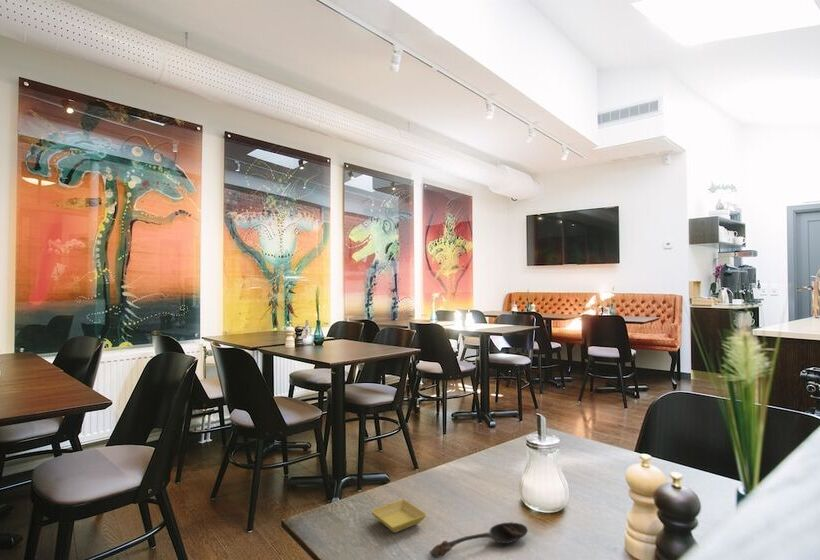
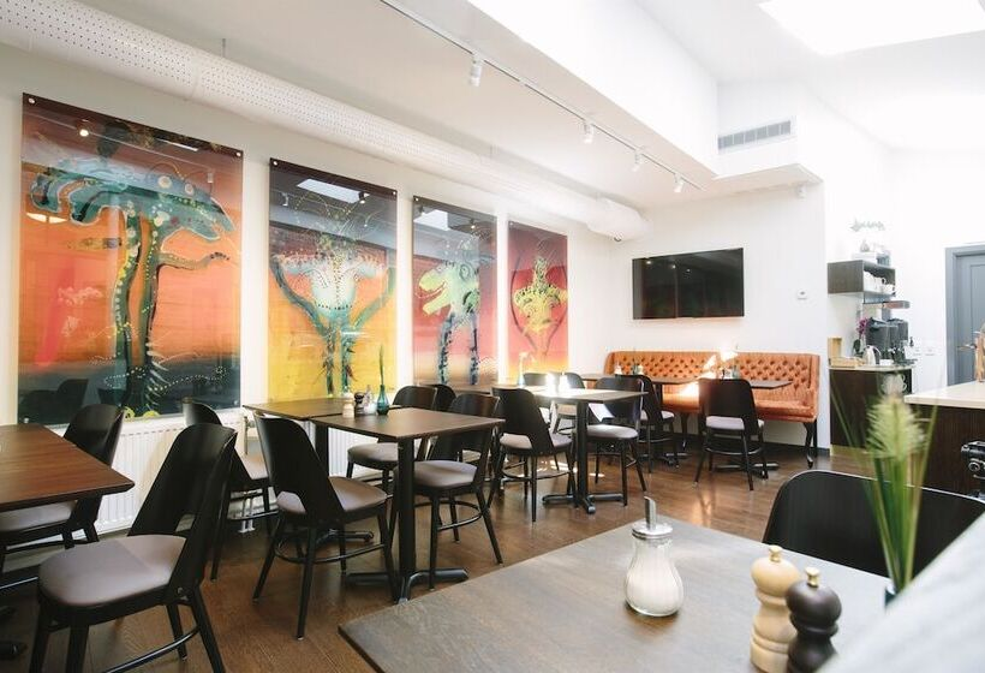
- spoon (479, 537)
- saucer (398, 517)
